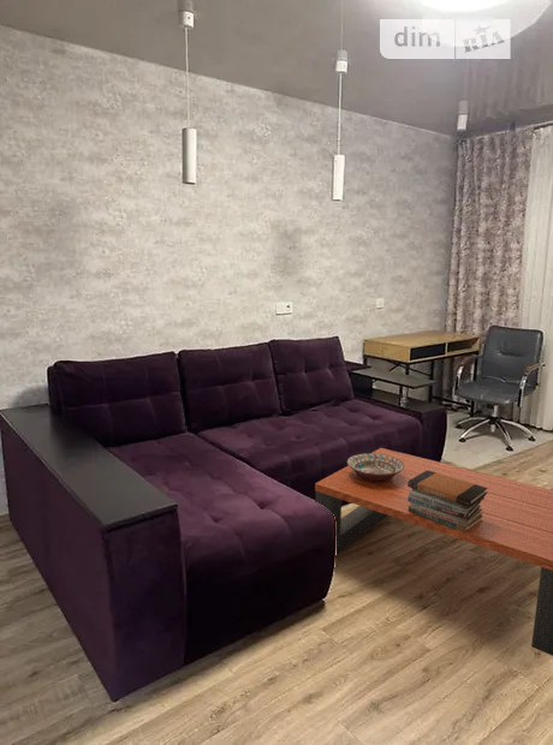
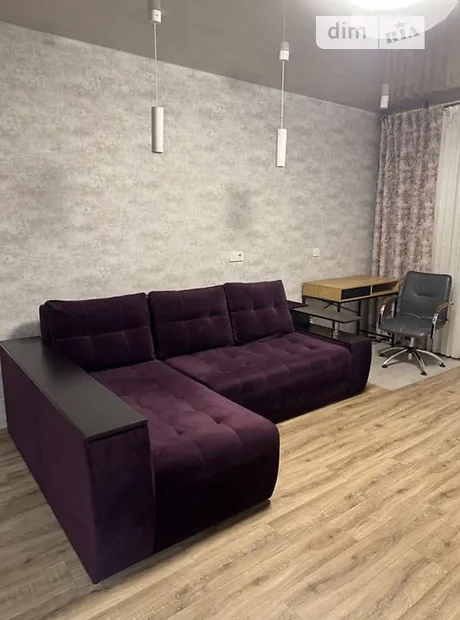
- book stack (445, 499)
- coffee table (450, 529)
- decorative bowl (375, 469)
